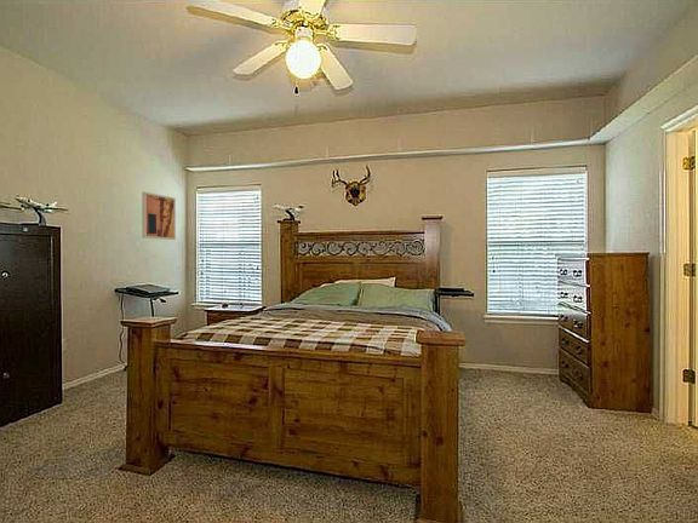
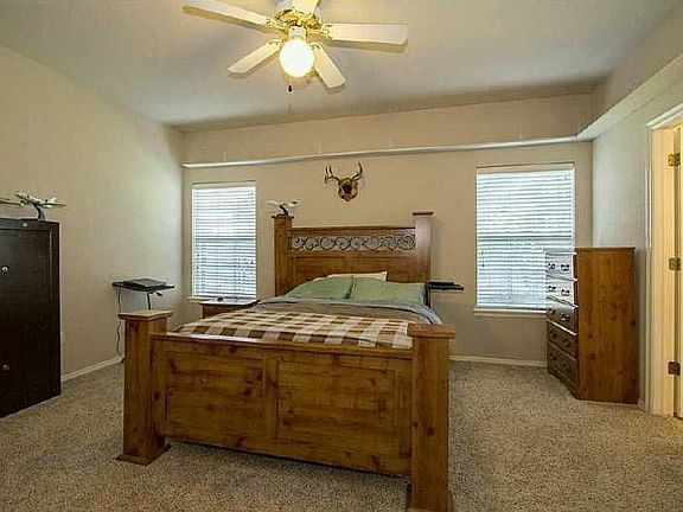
- wall art (159, 217)
